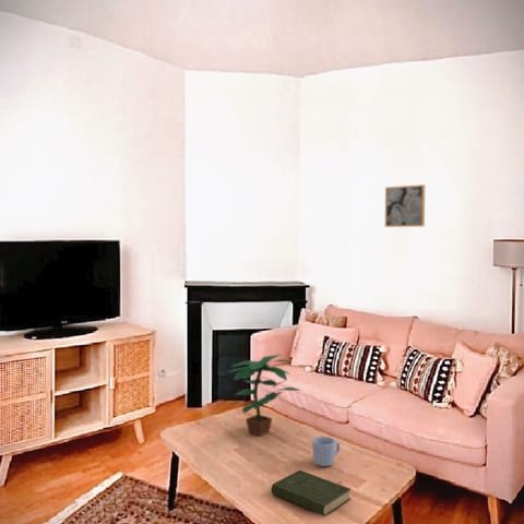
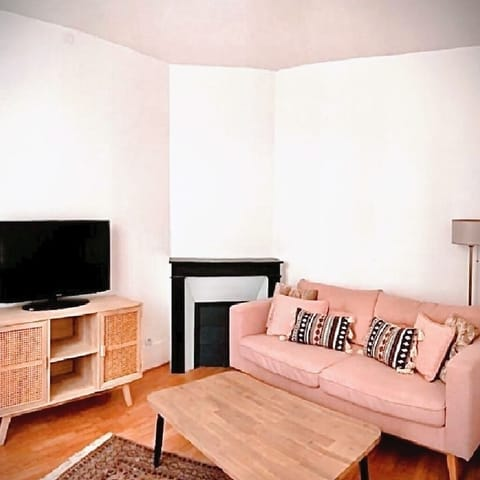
- potted plant (263, 397)
- wall art (404, 206)
- mug (326, 451)
- book (310, 491)
